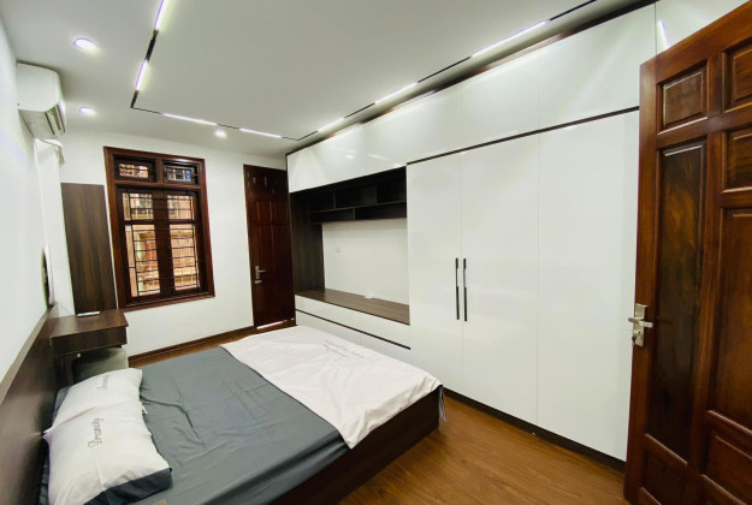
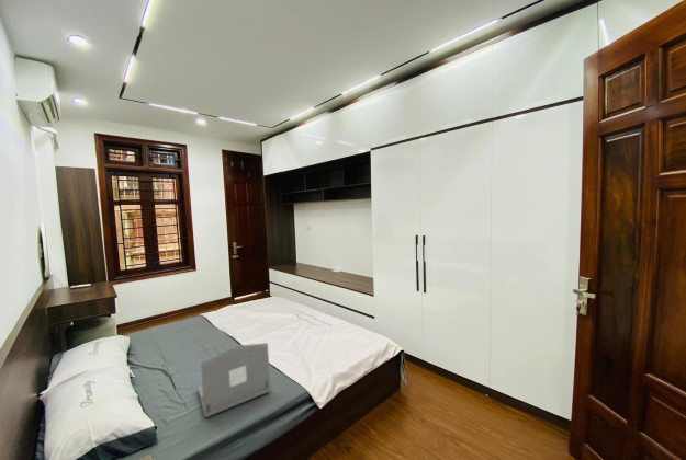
+ laptop (232, 364)
